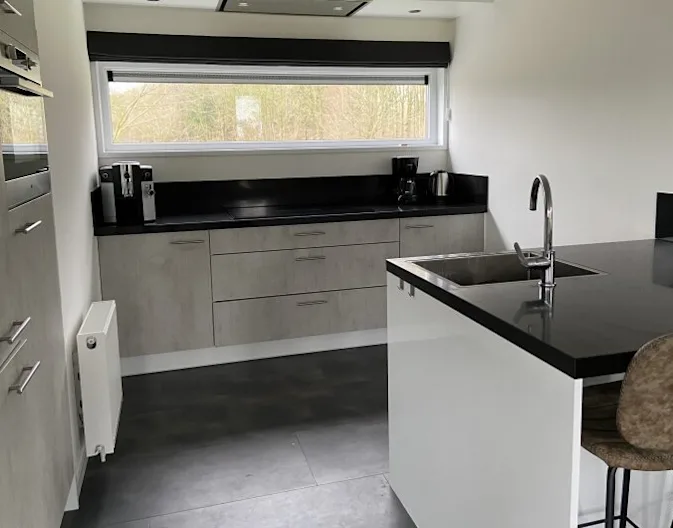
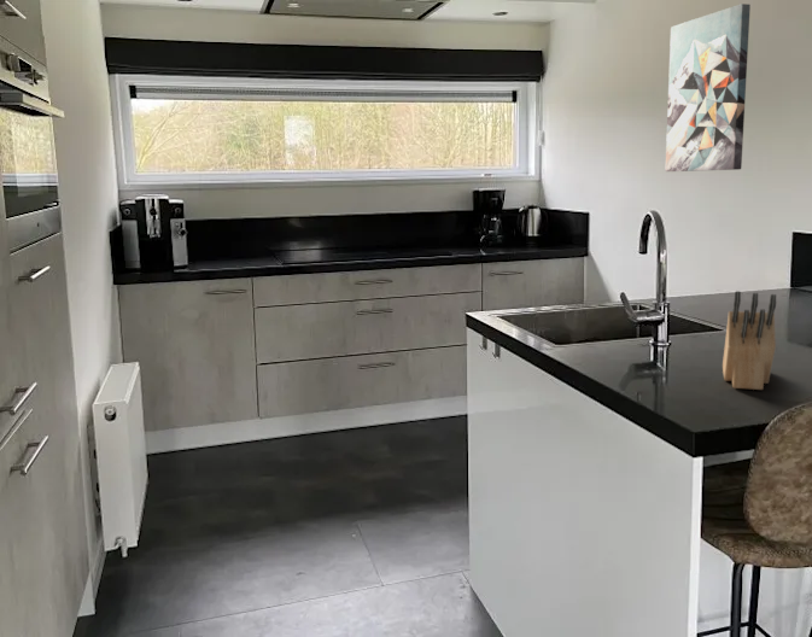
+ wall art (703, 94)
+ knife block (748, 334)
